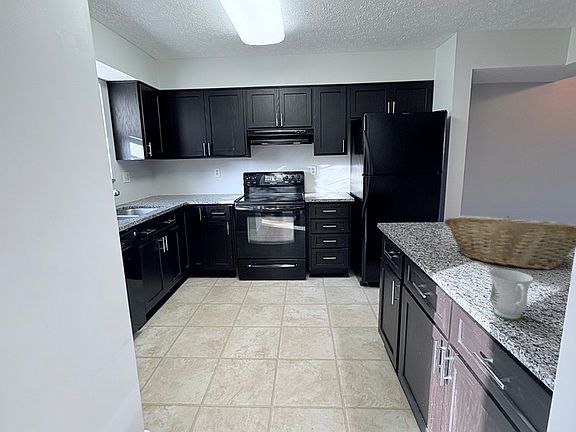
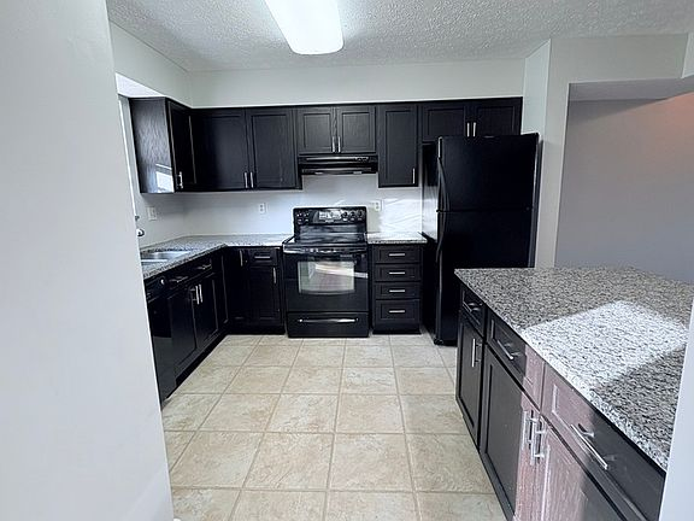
- mug (511, 297)
- fruit basket (507, 236)
